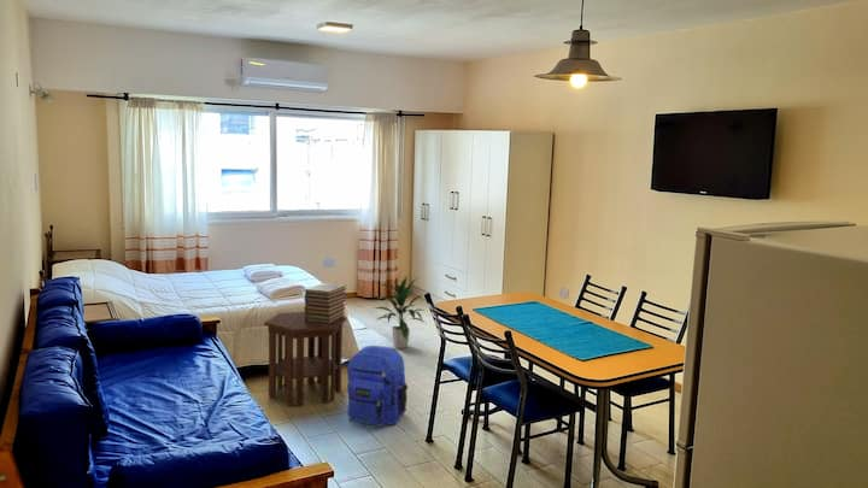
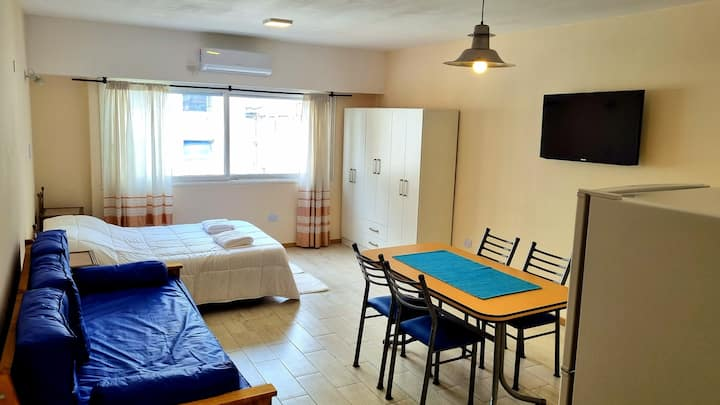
- indoor plant (400, 311)
- side table (305, 357)
- book stack (326, 302)
- backpack (376, 384)
